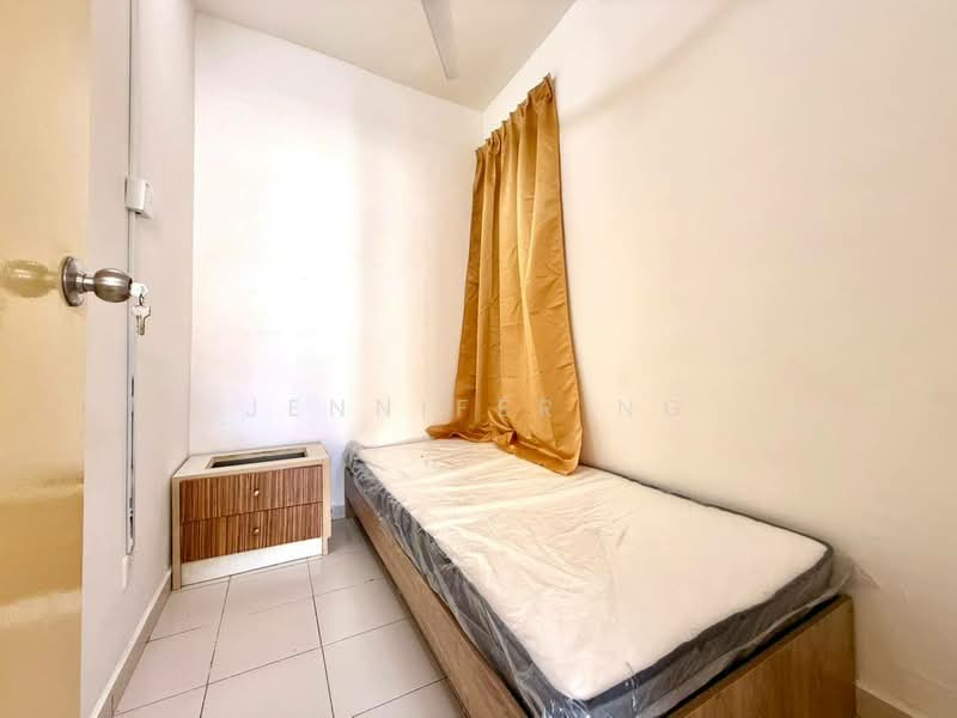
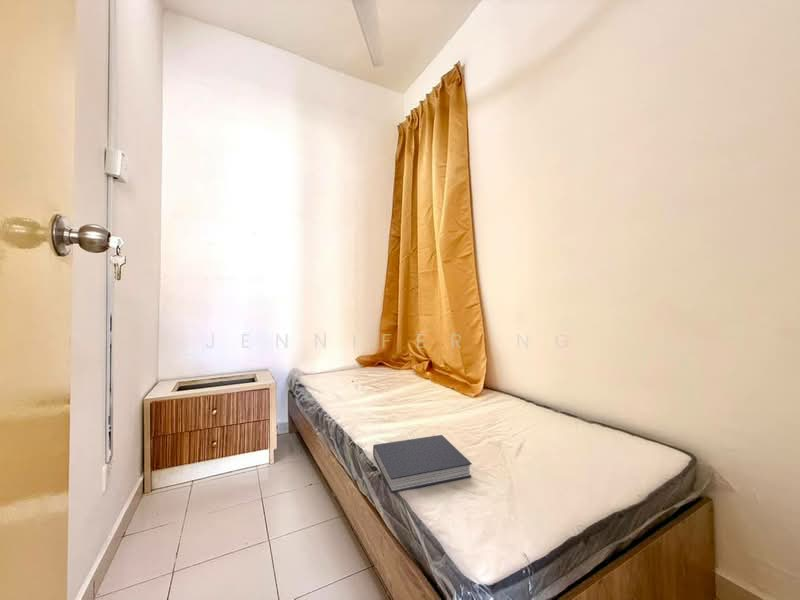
+ book (419, 459)
